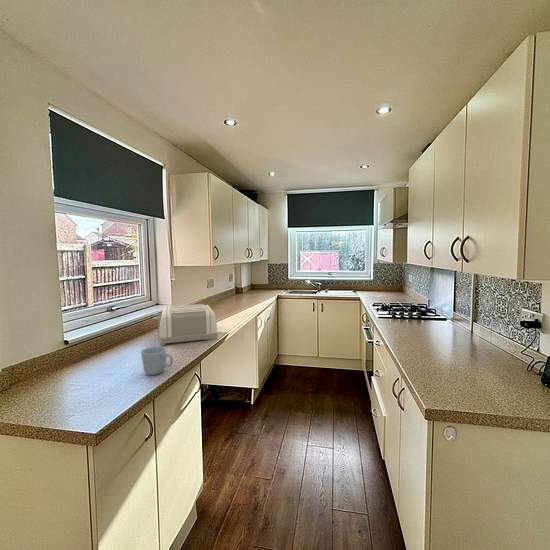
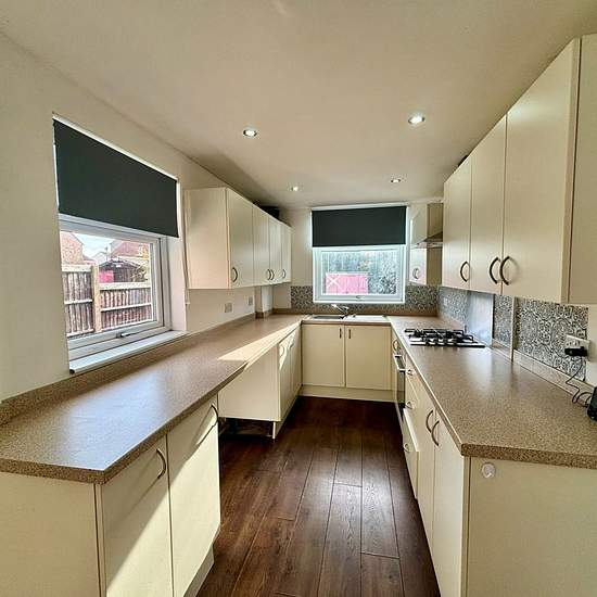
- mug (158, 361)
- toaster (185, 322)
